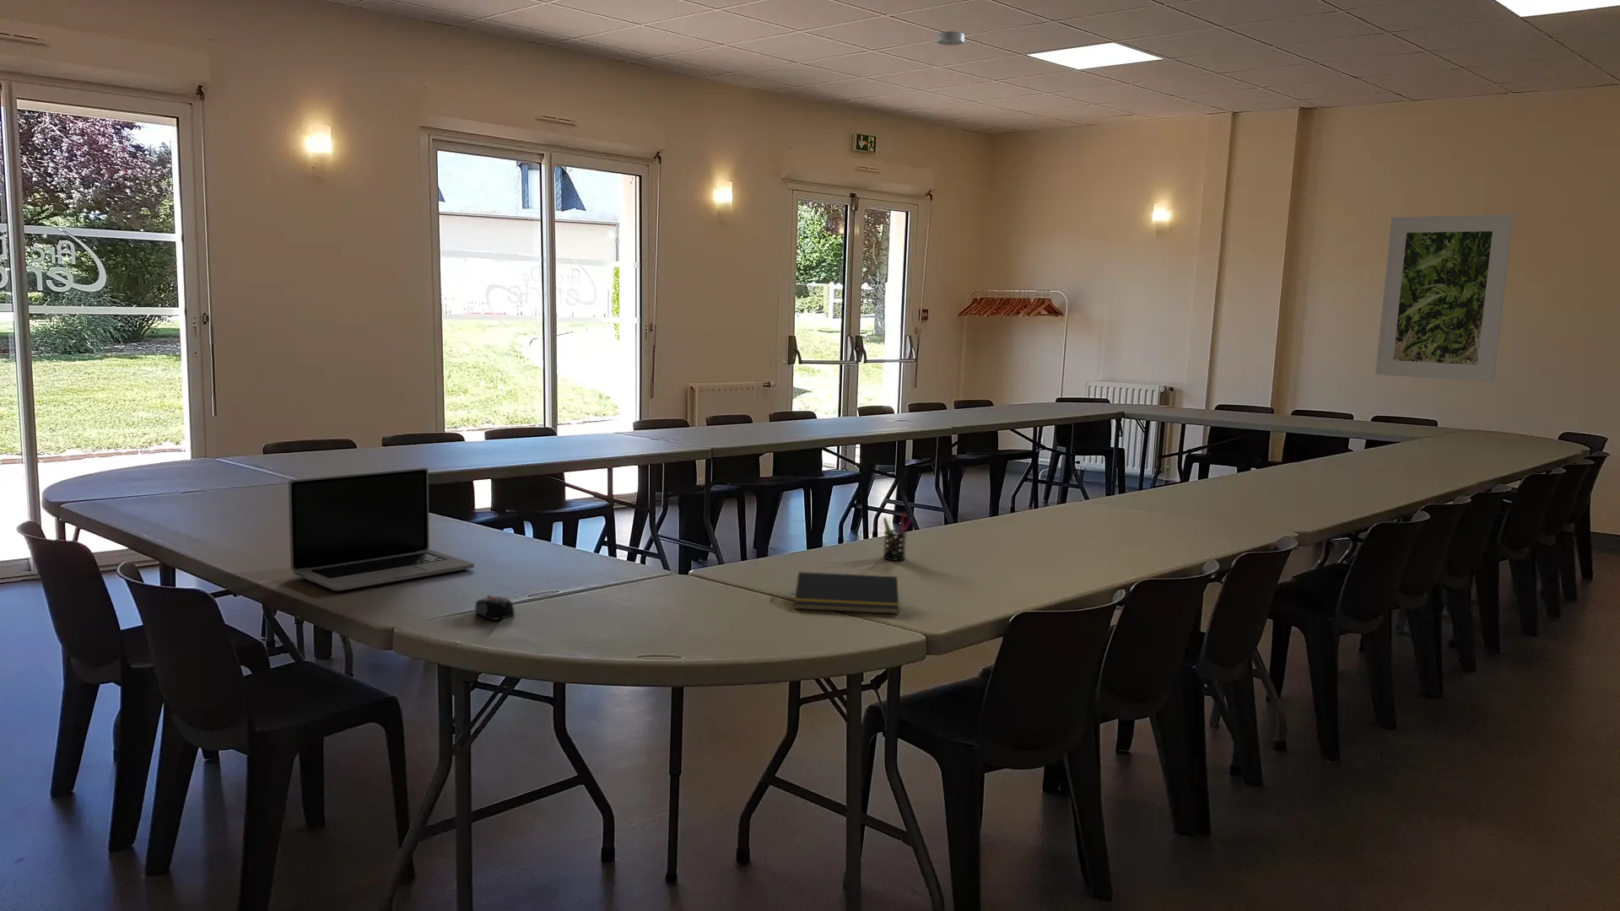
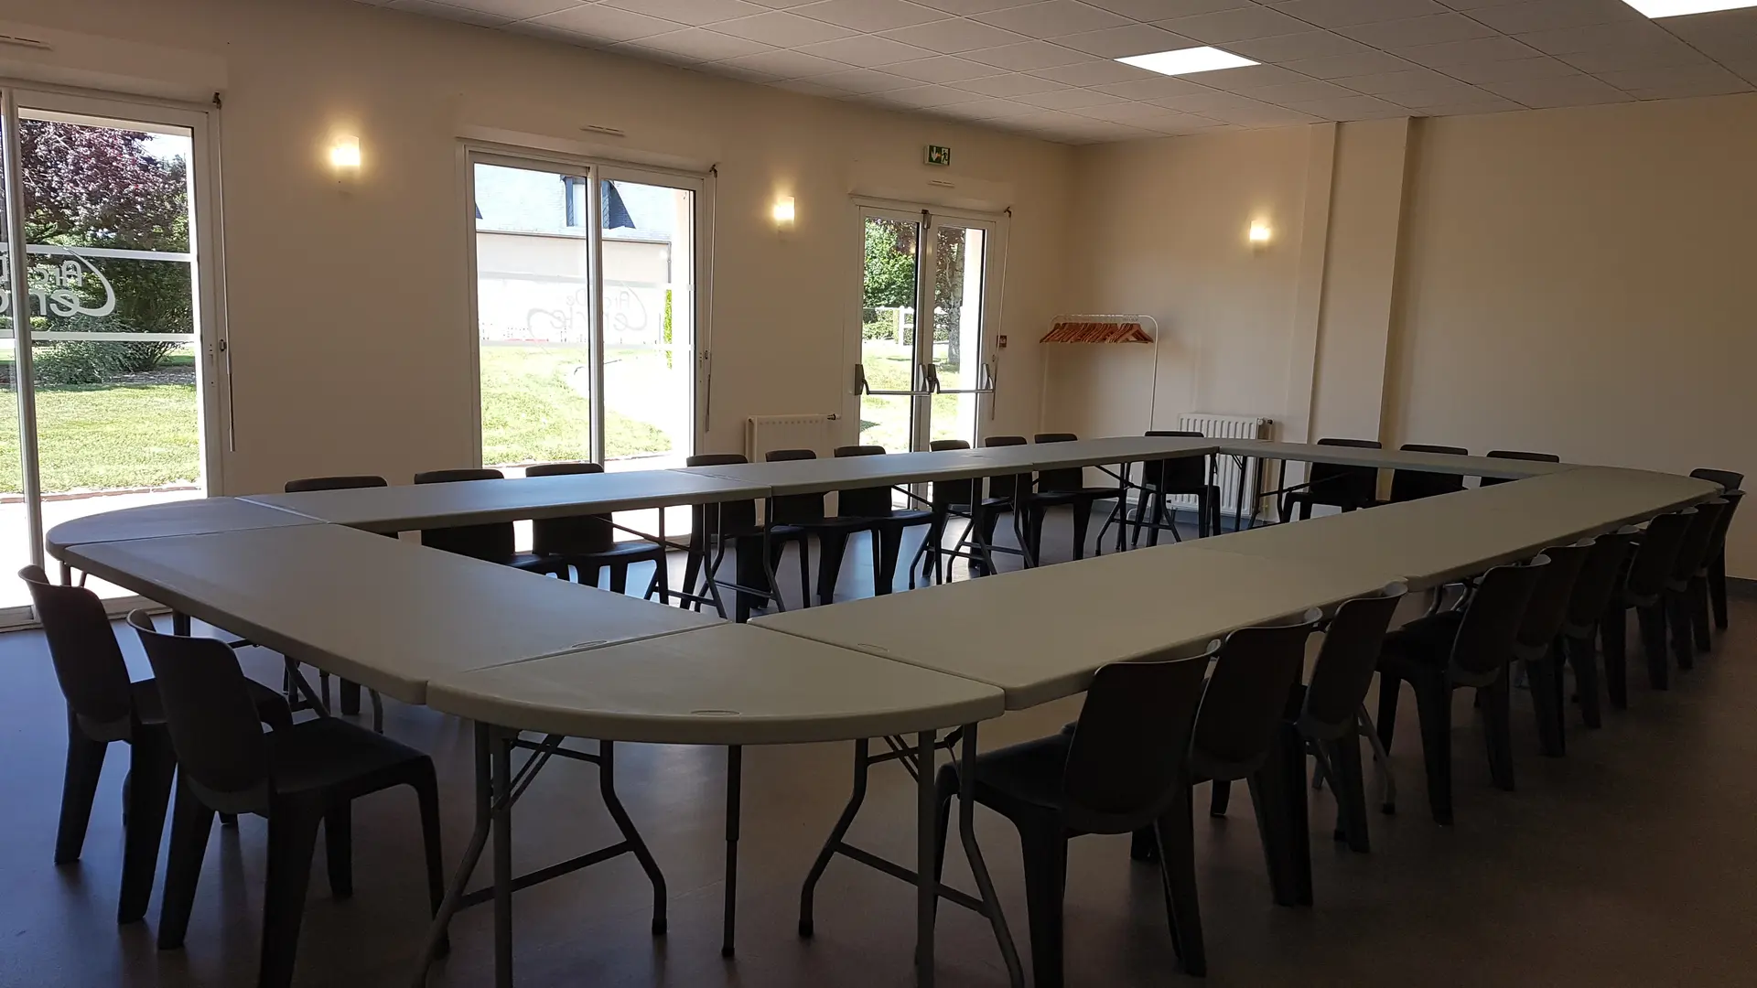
- notepad (847, 592)
- smoke detector (950, 38)
- pen holder (893, 535)
- laptop (384, 525)
- computer mouse (494, 604)
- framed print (1441, 298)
